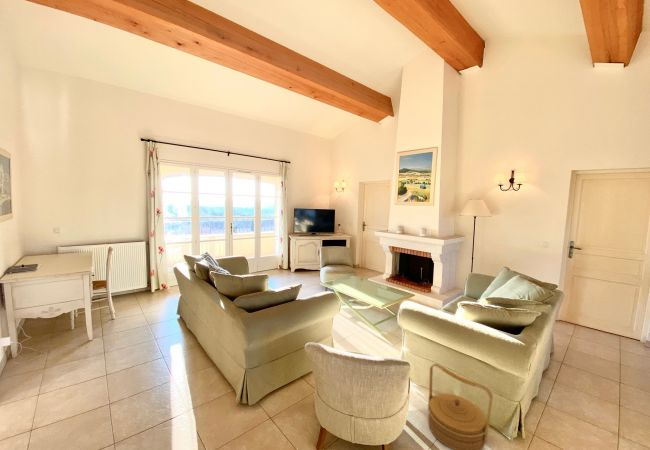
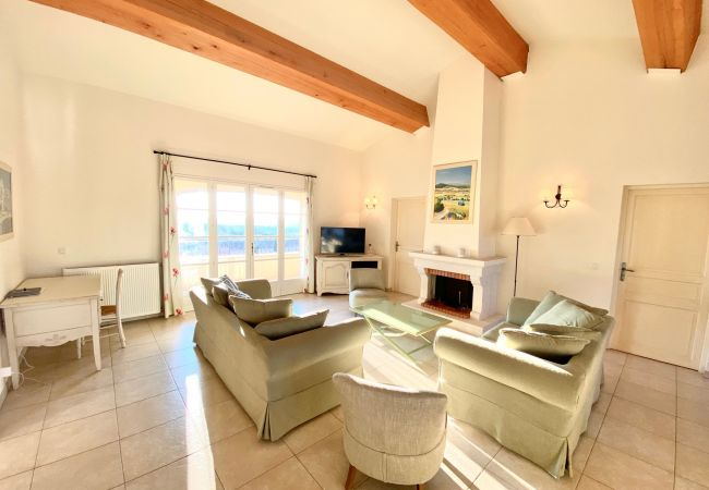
- woven basket (457, 403)
